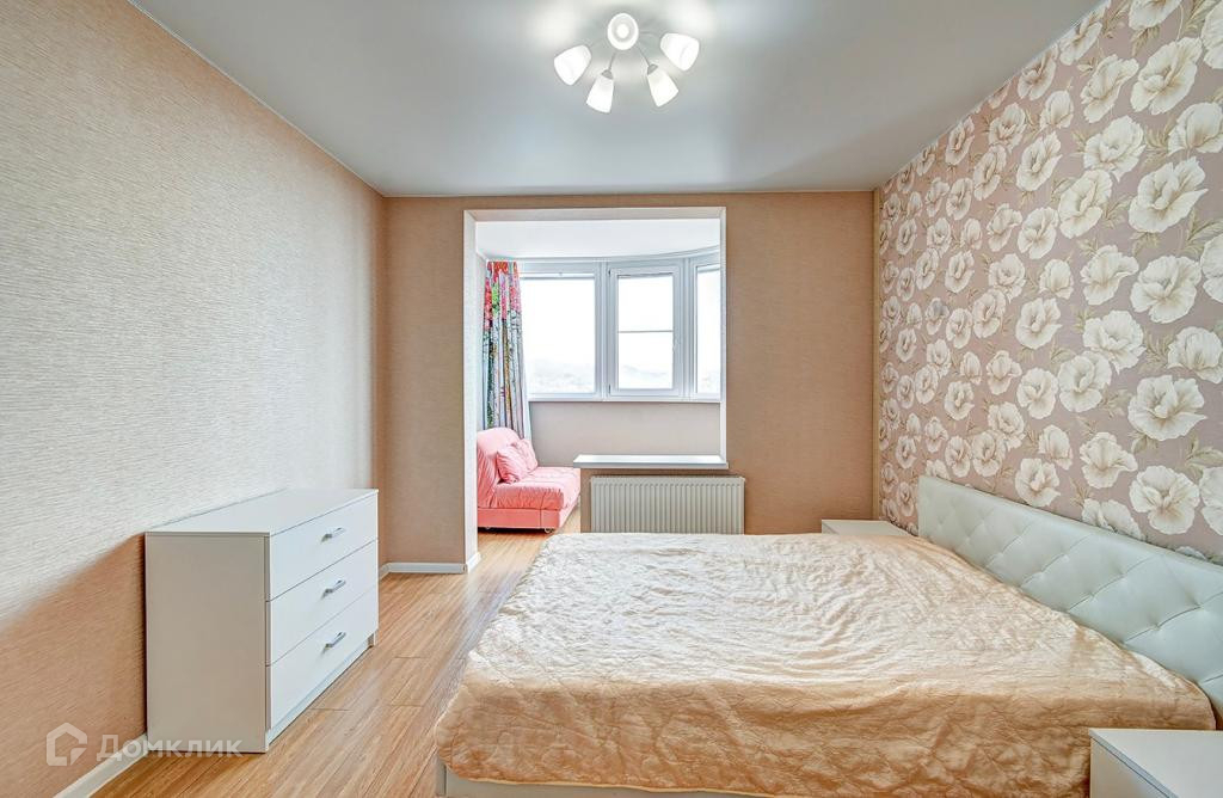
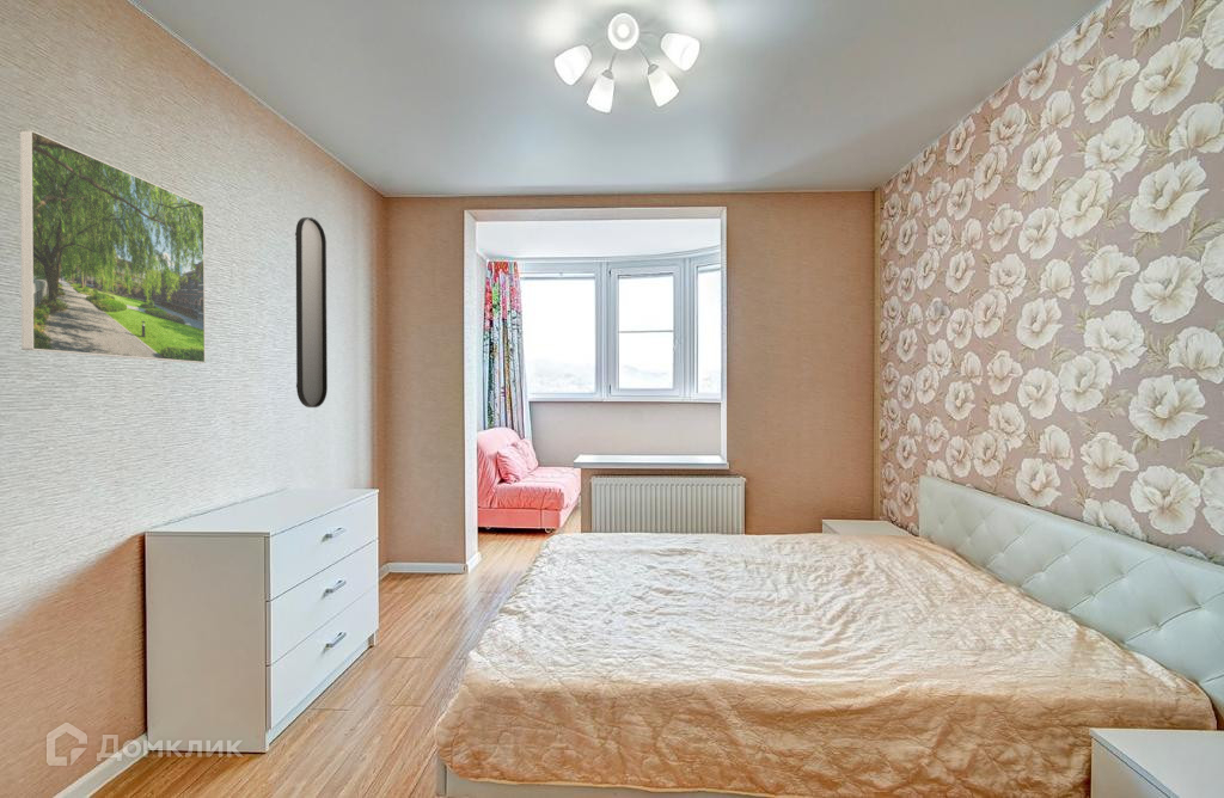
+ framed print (128, 265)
+ home mirror (312, 313)
